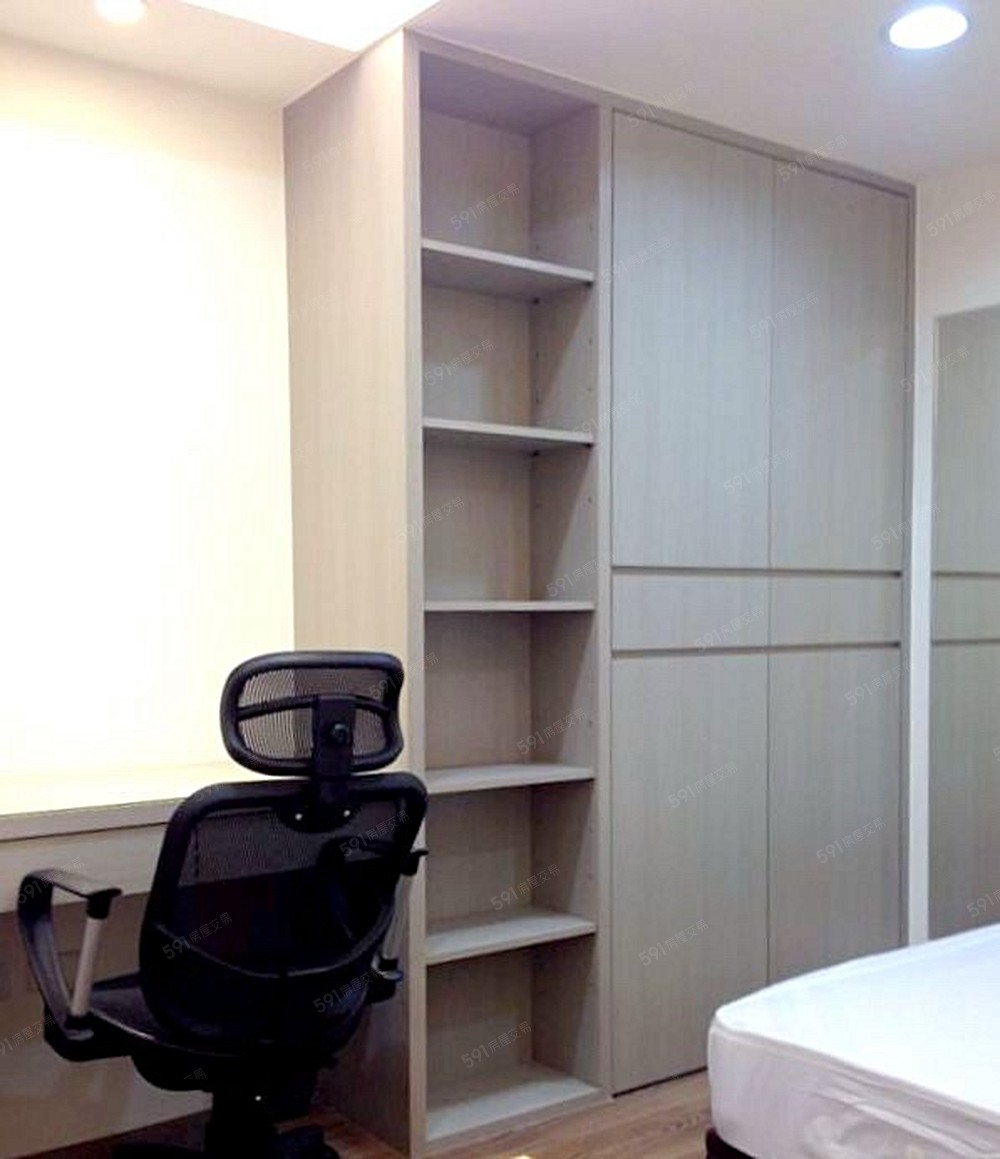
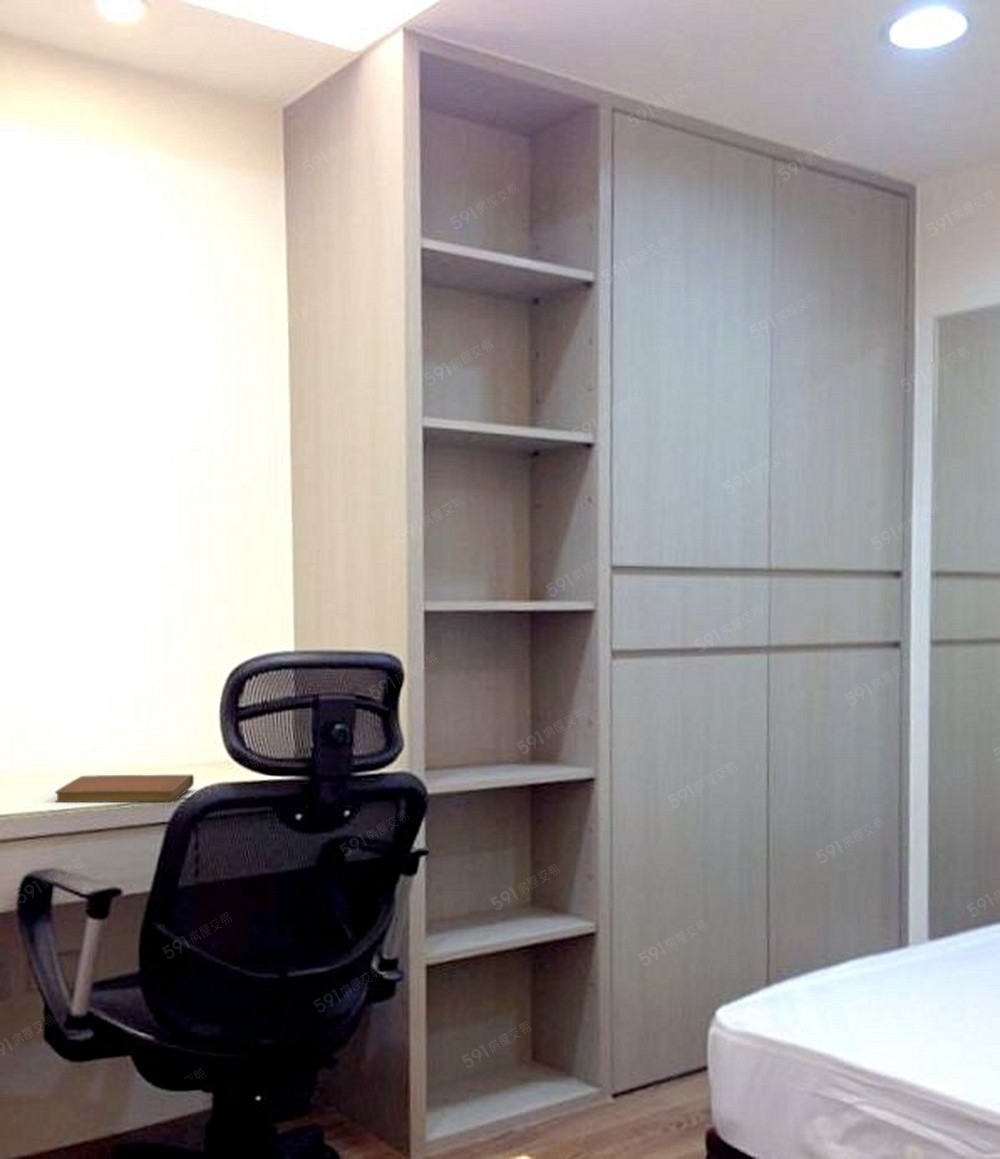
+ notebook (126, 788)
